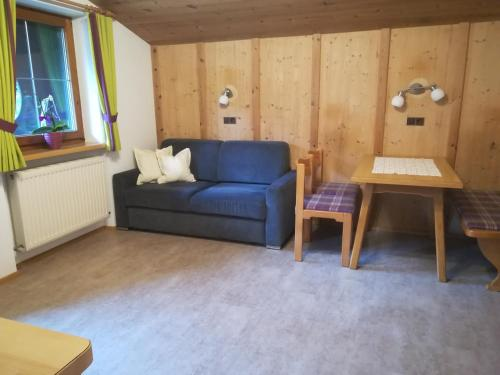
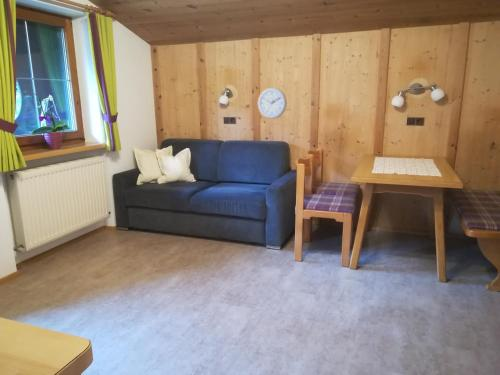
+ wall clock (271, 103)
